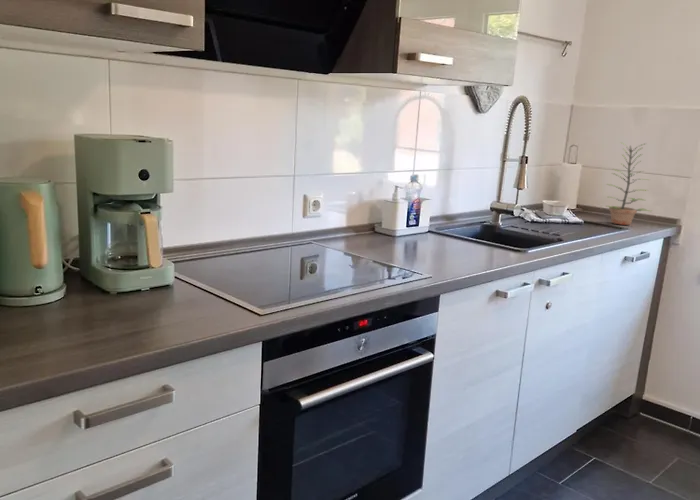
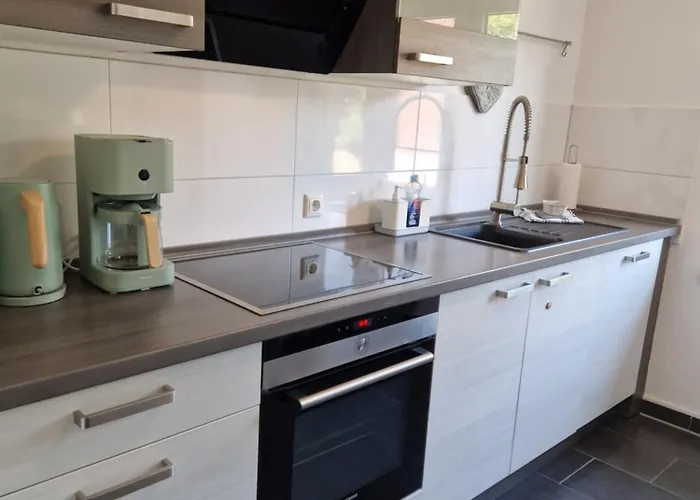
- plant (630, 183)
